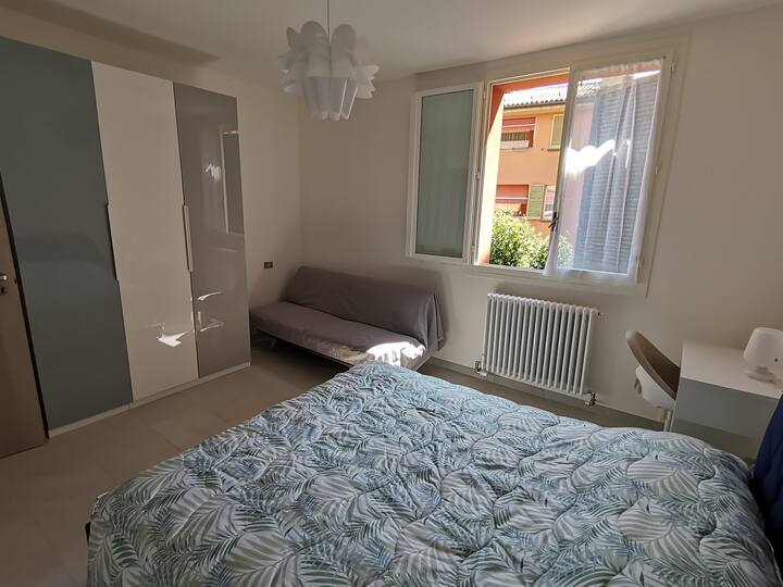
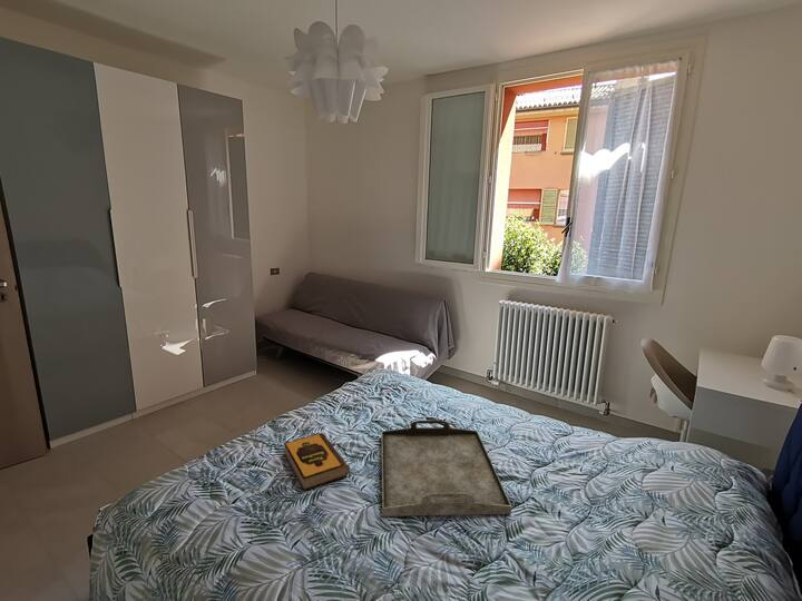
+ serving tray (437, 460)
+ hardback book (315, 457)
